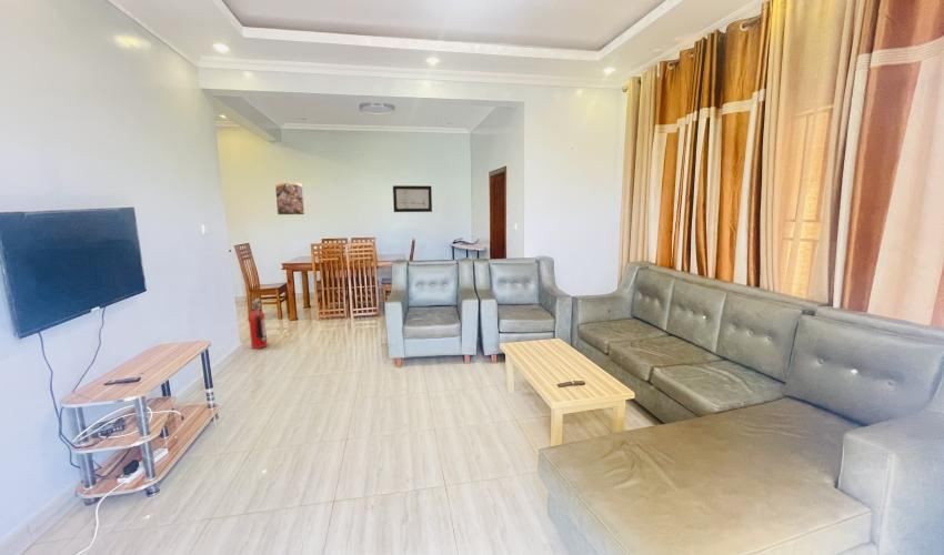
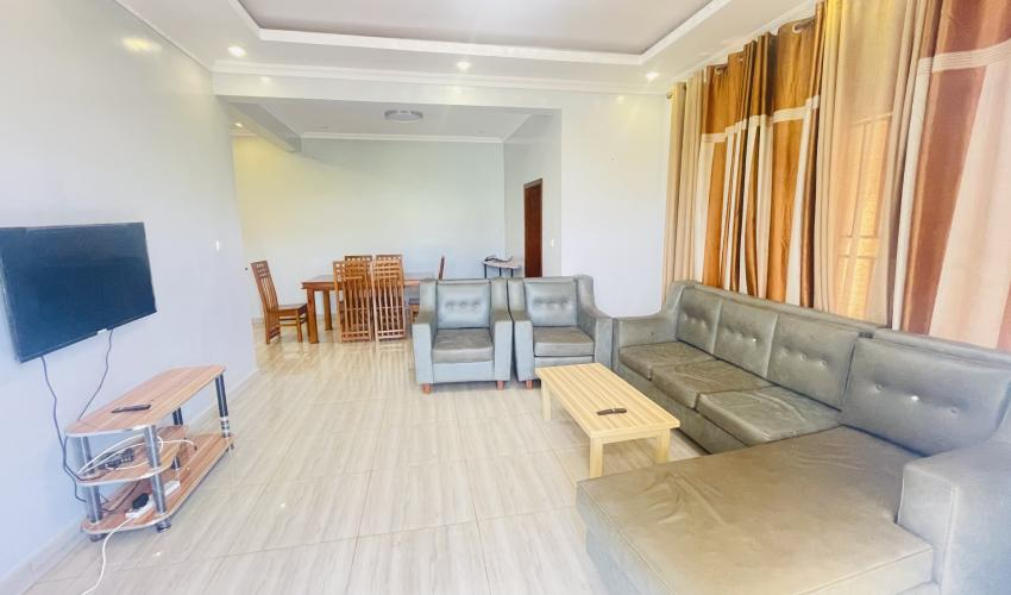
- wall art (412, 199)
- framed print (290, 199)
- fire extinguisher (257, 323)
